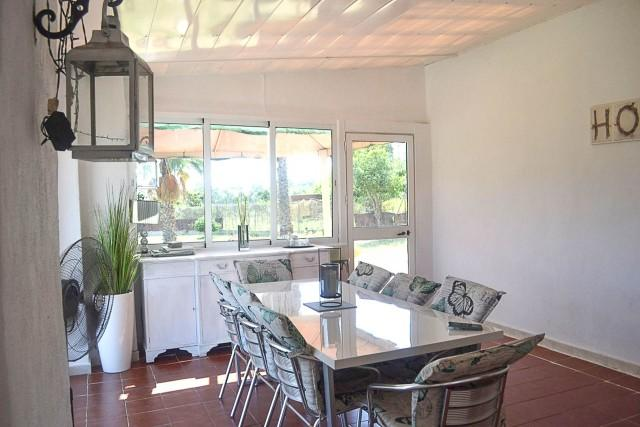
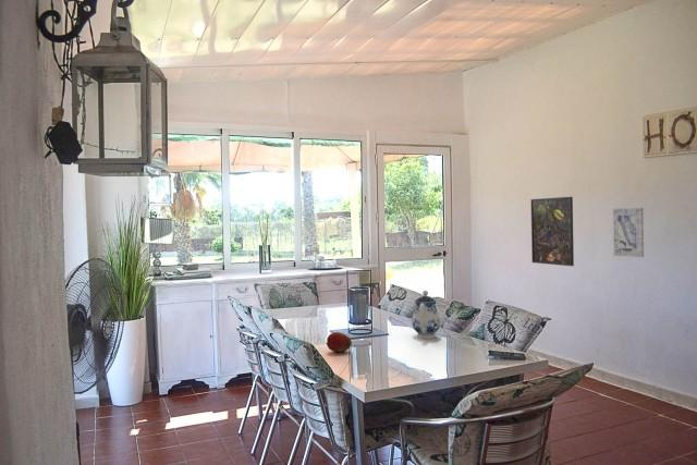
+ fruit (339, 342)
+ teapot (426, 313)
+ wall art (627, 232)
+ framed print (551, 231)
